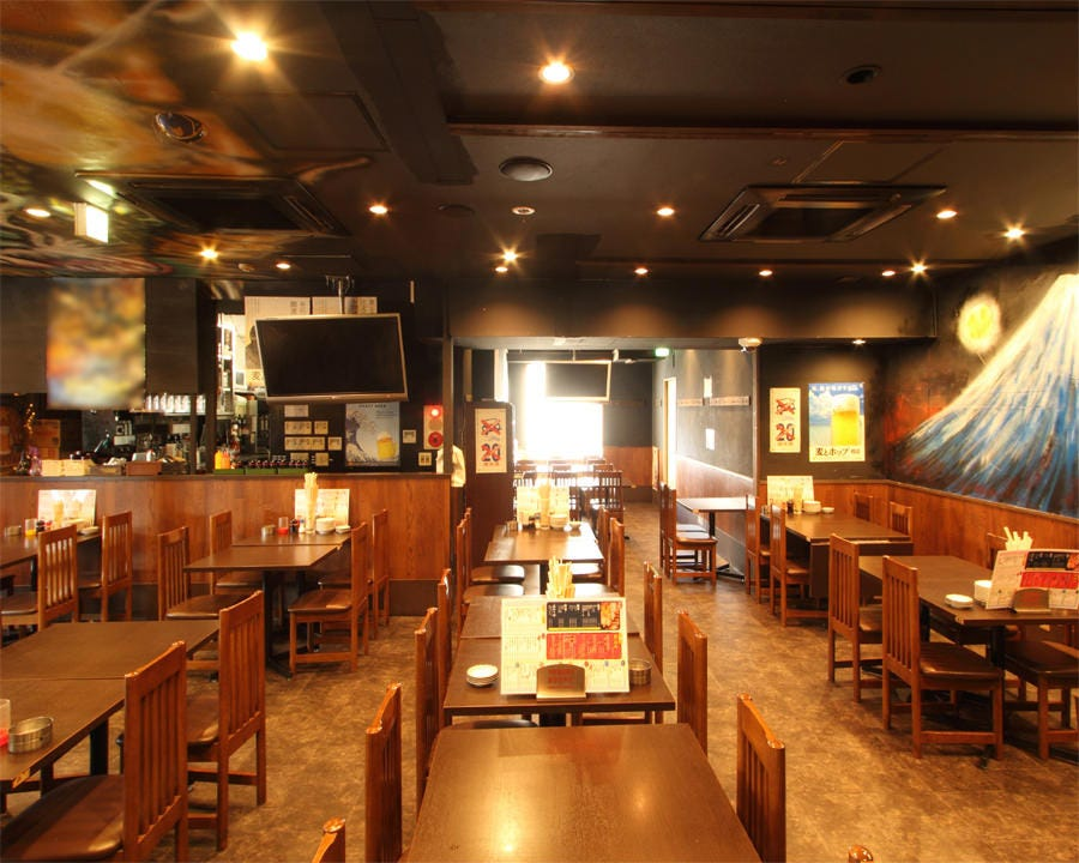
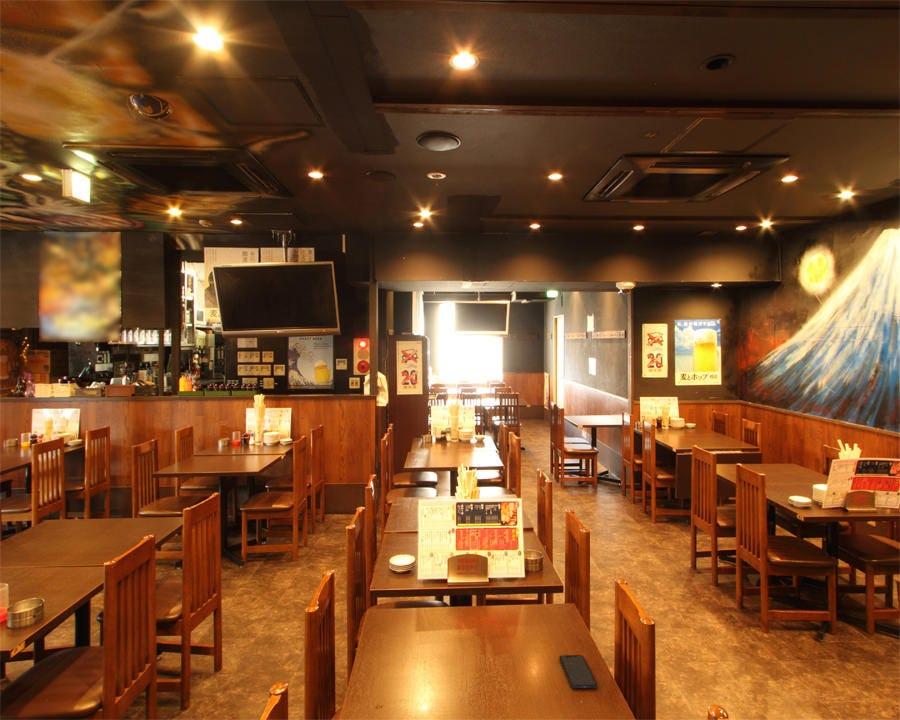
+ smartphone (577, 670)
